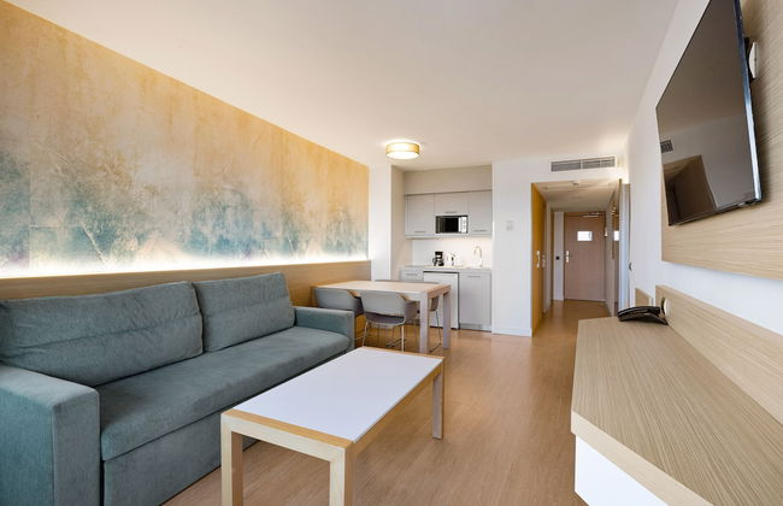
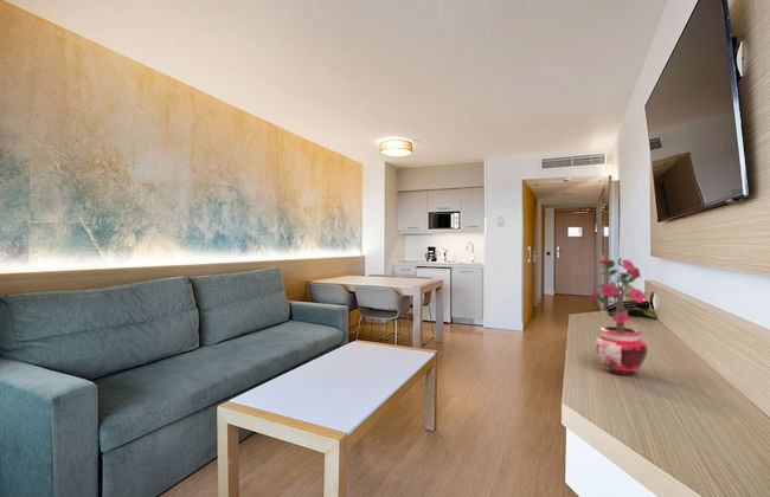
+ potted plant (623, 314)
